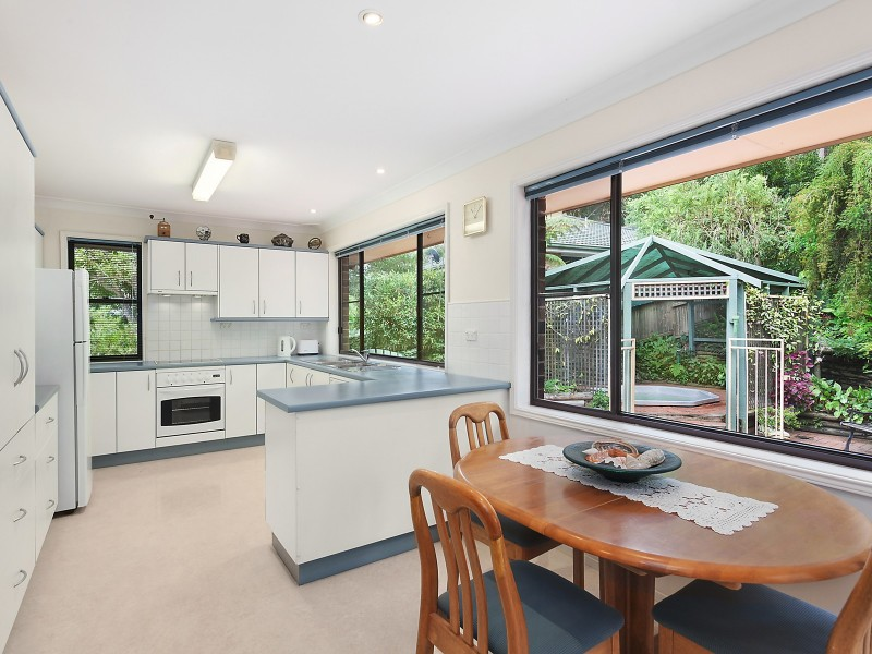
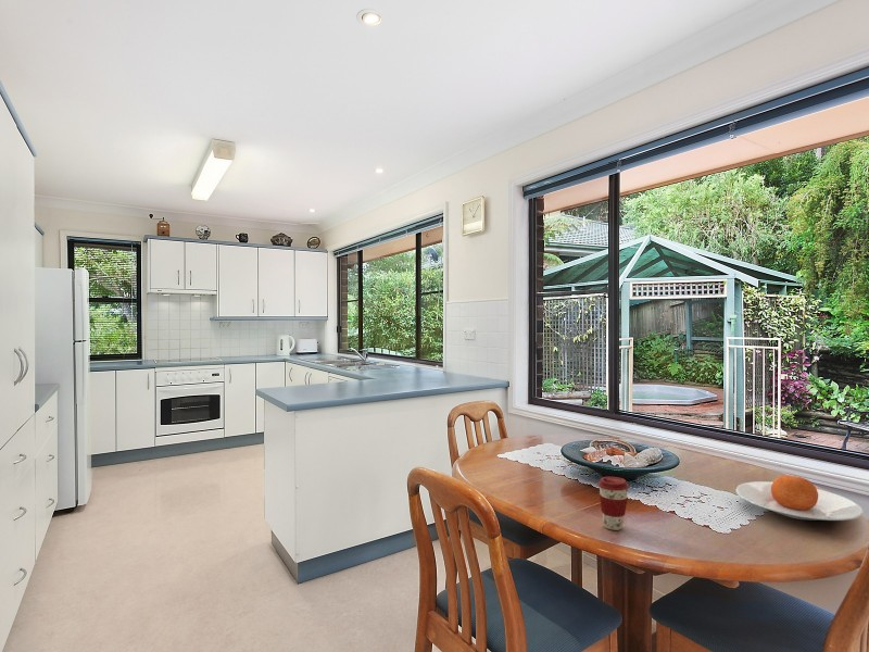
+ coffee cup (613, 503)
+ plate (795, 494)
